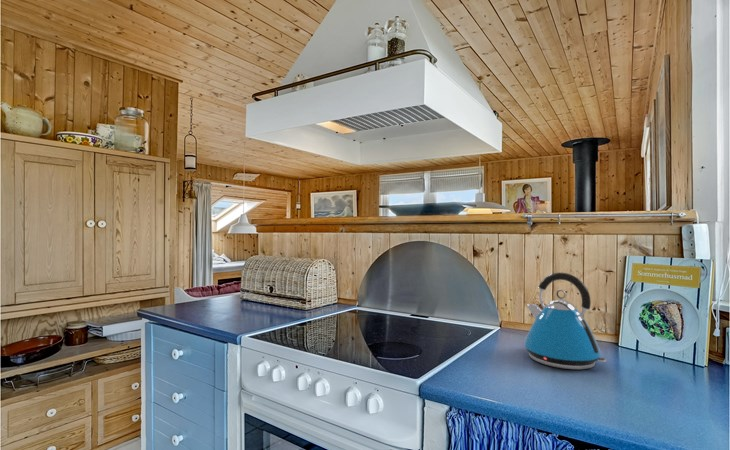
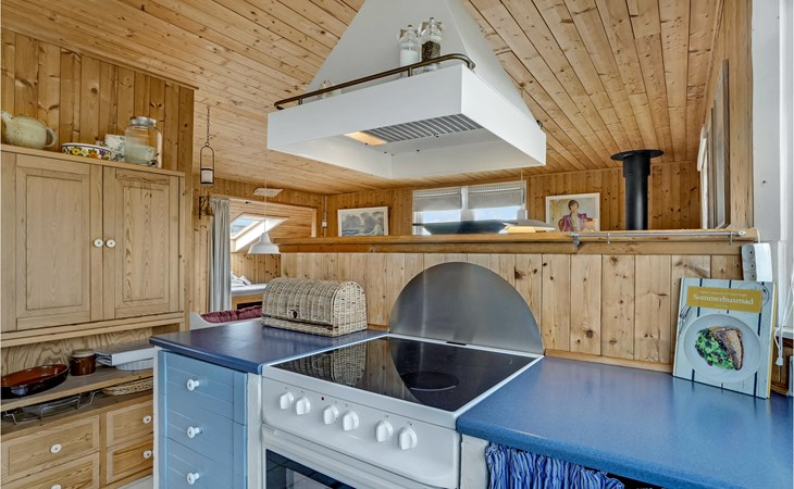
- kettle (563, 315)
